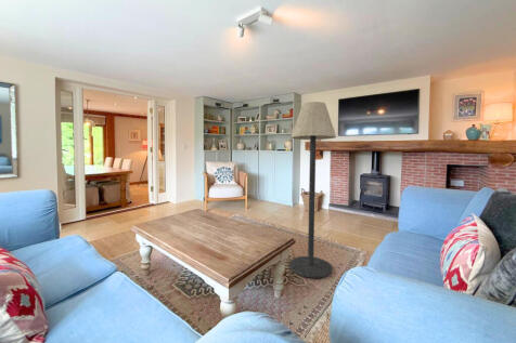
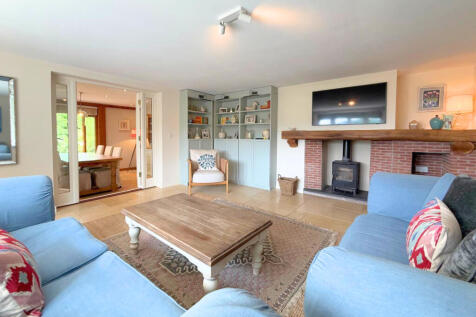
- floor lamp (311, 187)
